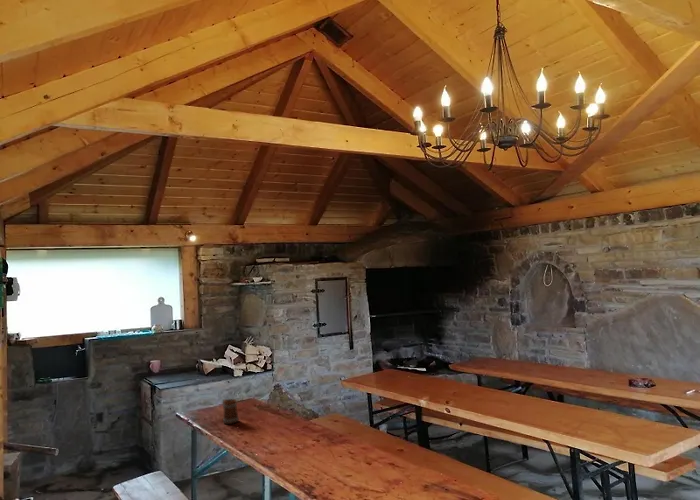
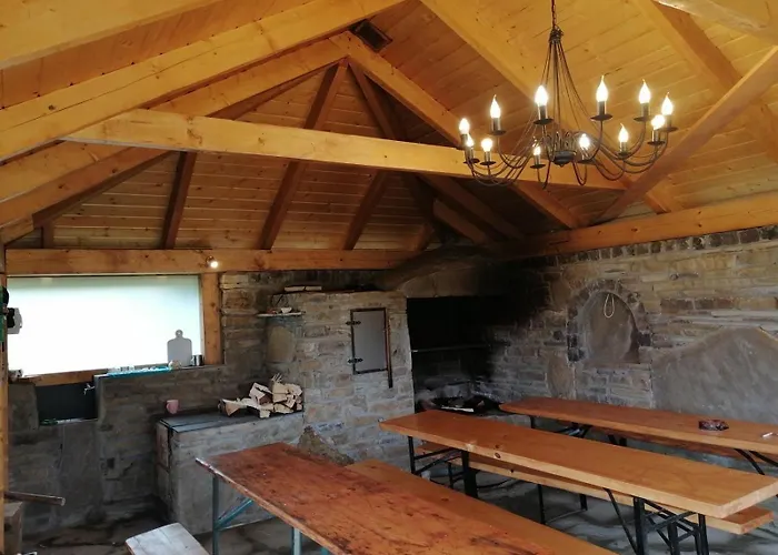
- beer mug (228, 410)
